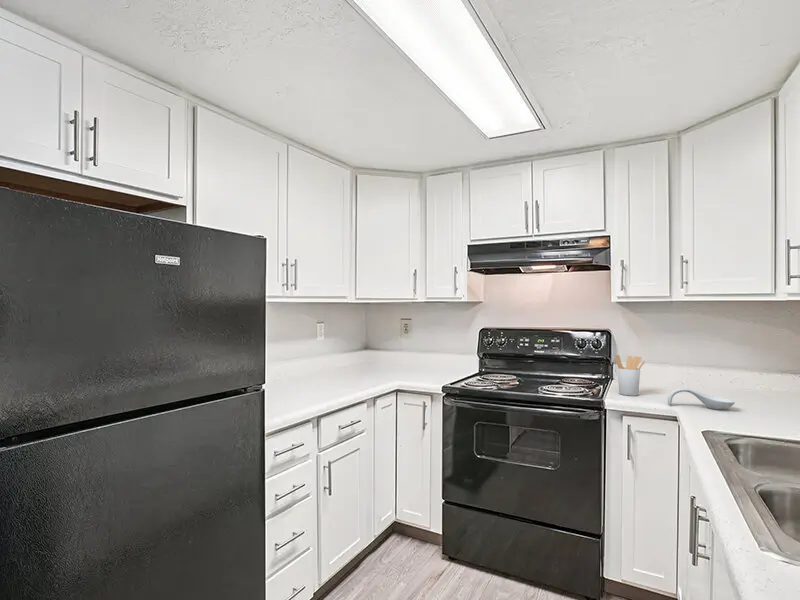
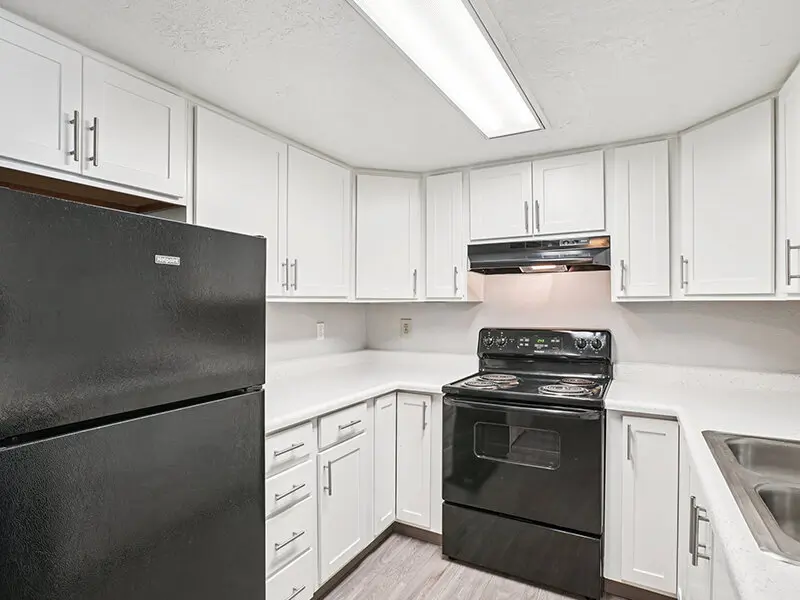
- spoon rest (700, 398)
- utensil holder (630, 374)
